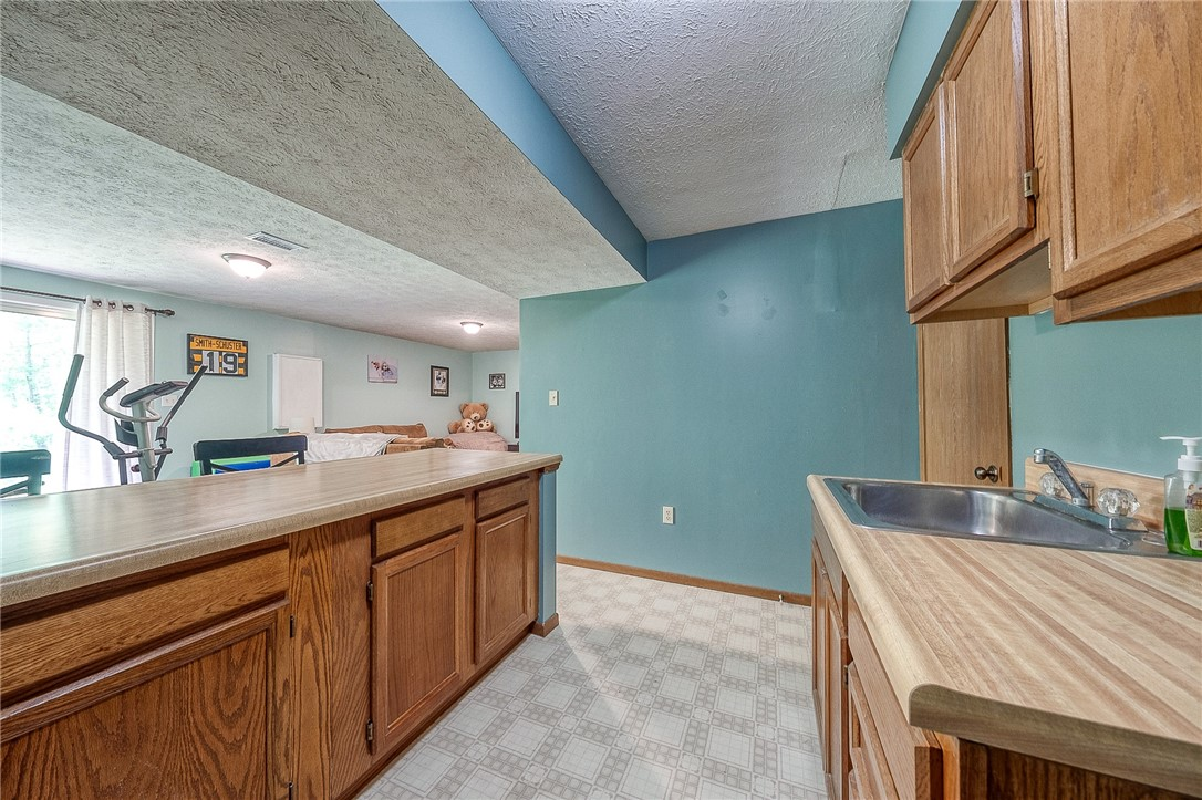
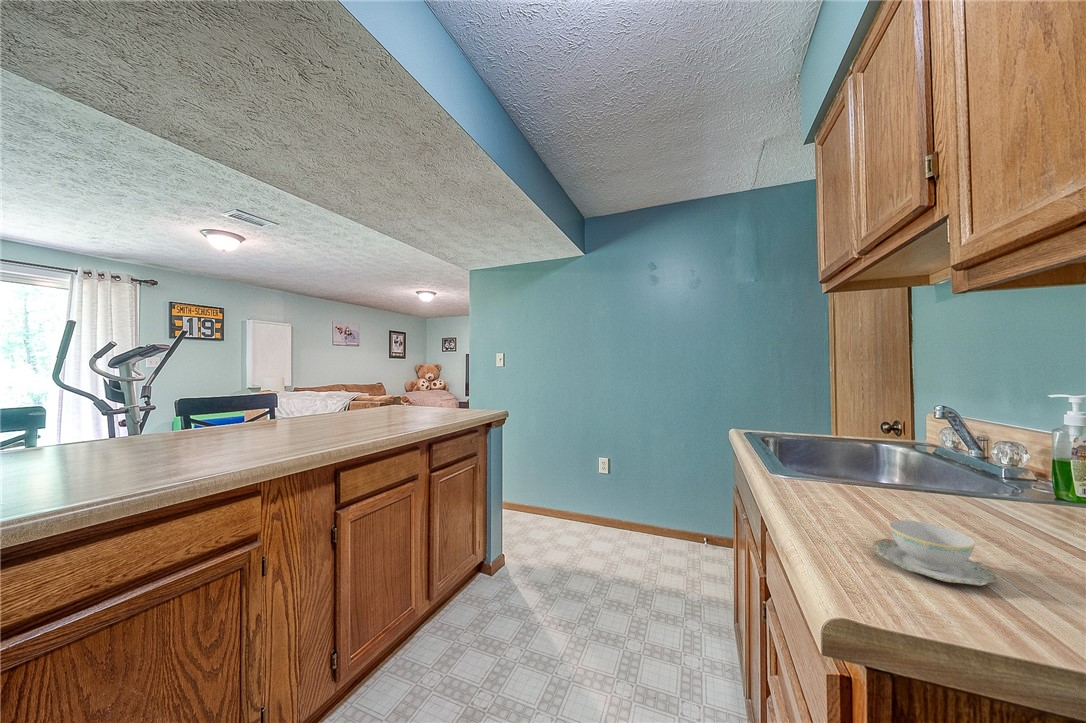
+ chinaware (930, 549)
